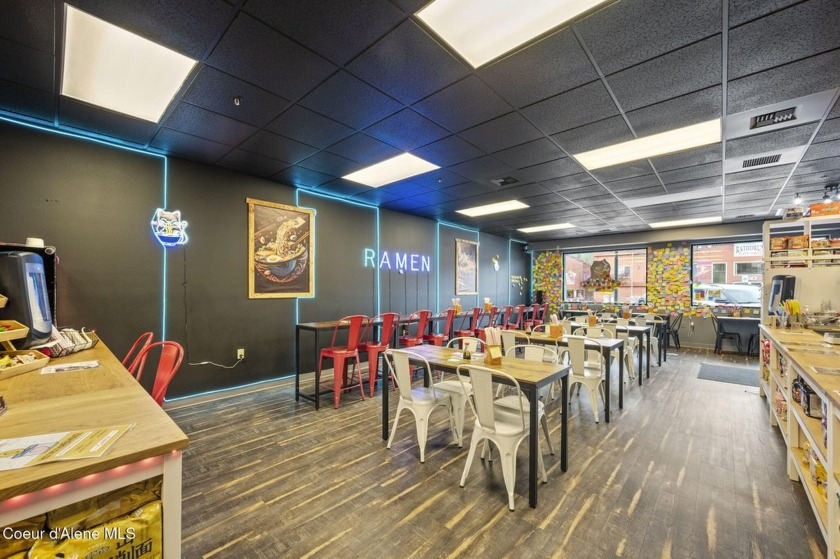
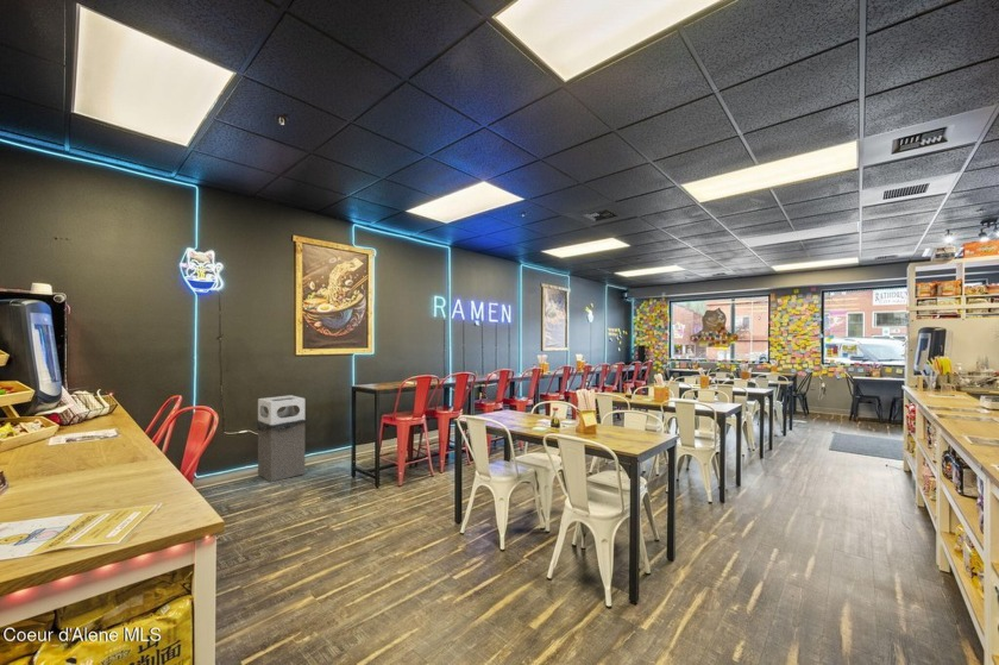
+ trash bin (282, 437)
